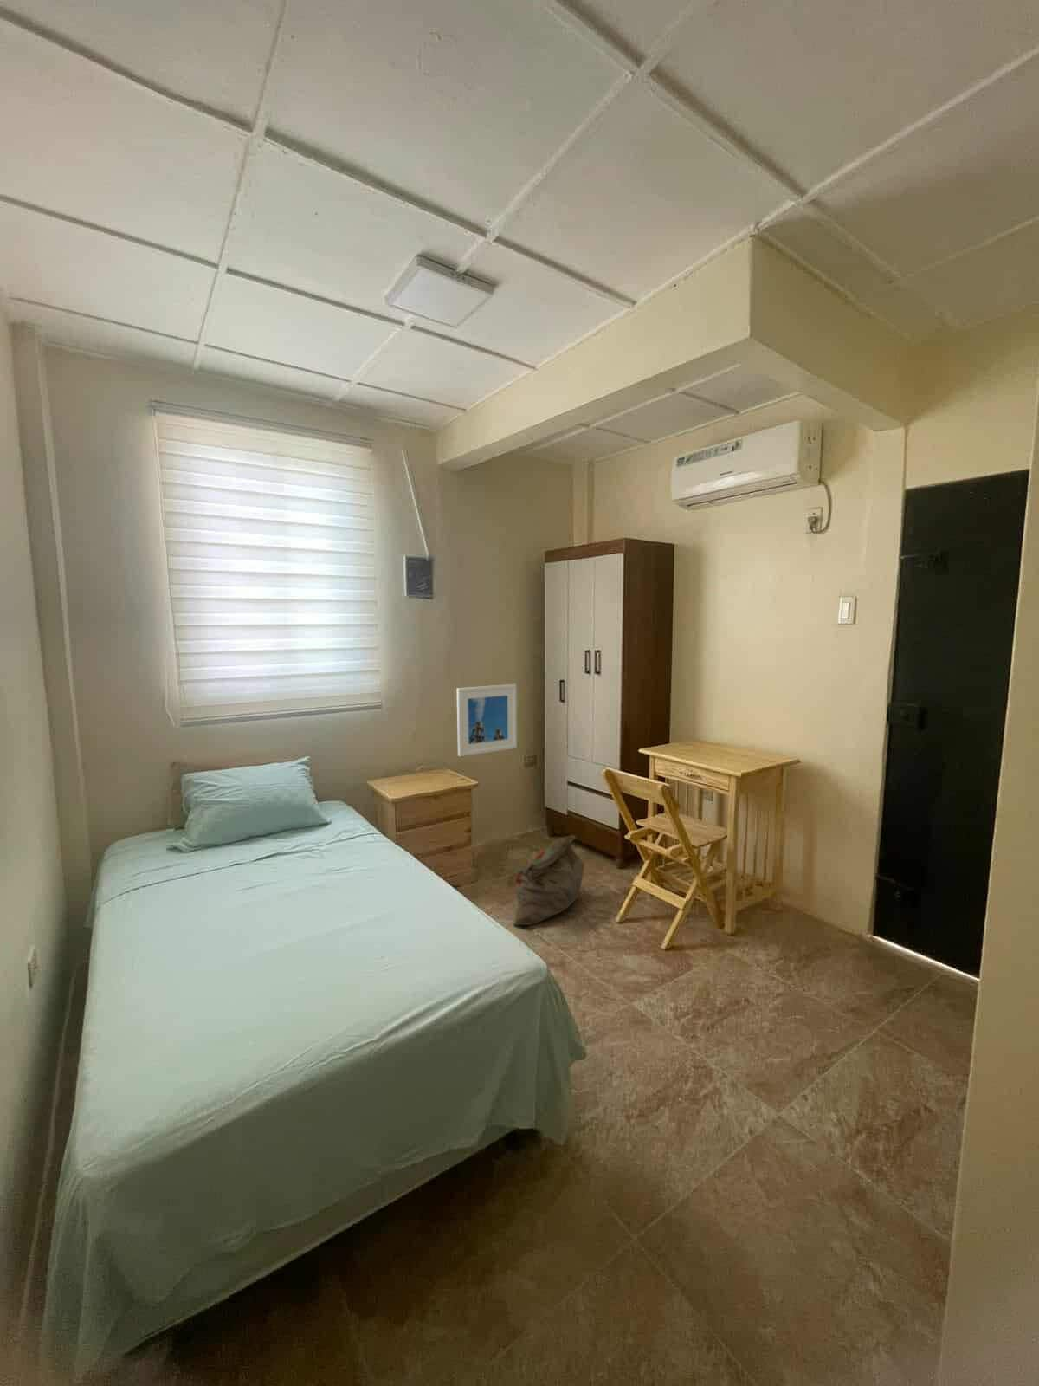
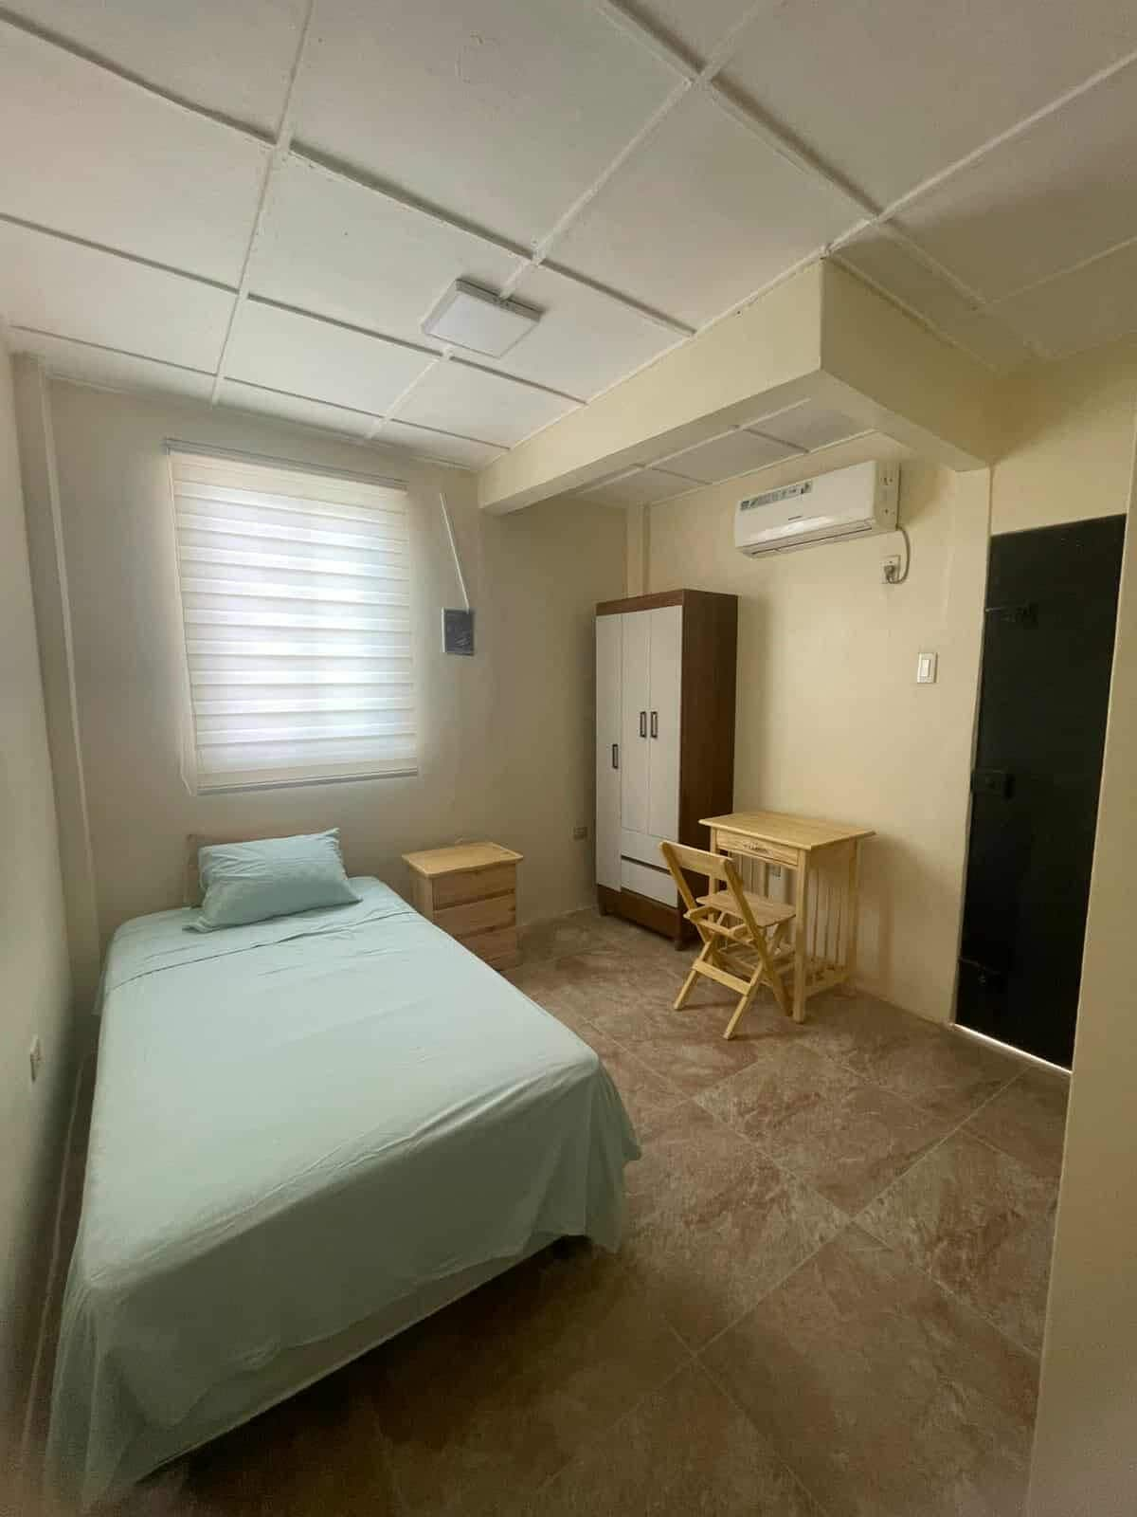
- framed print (488, 719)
- bag (548, 876)
